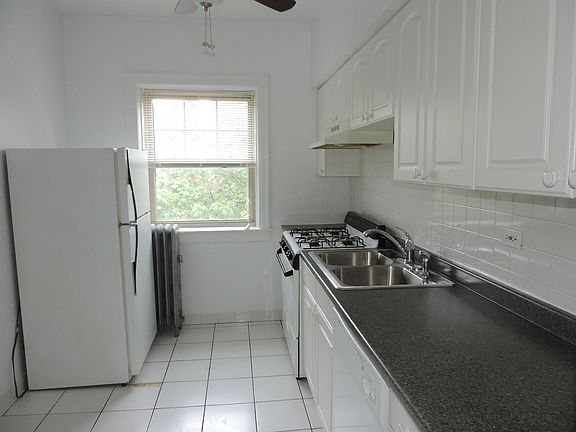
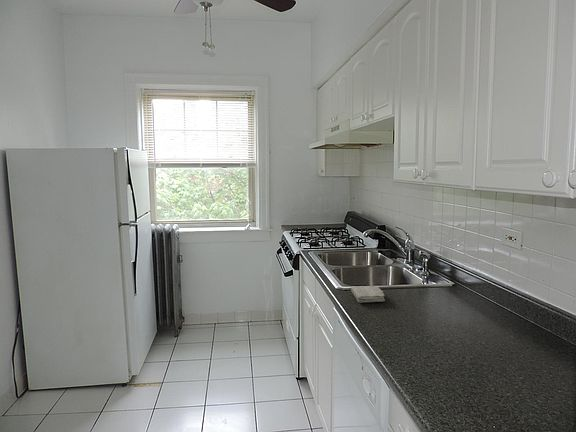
+ washcloth (367, 293)
